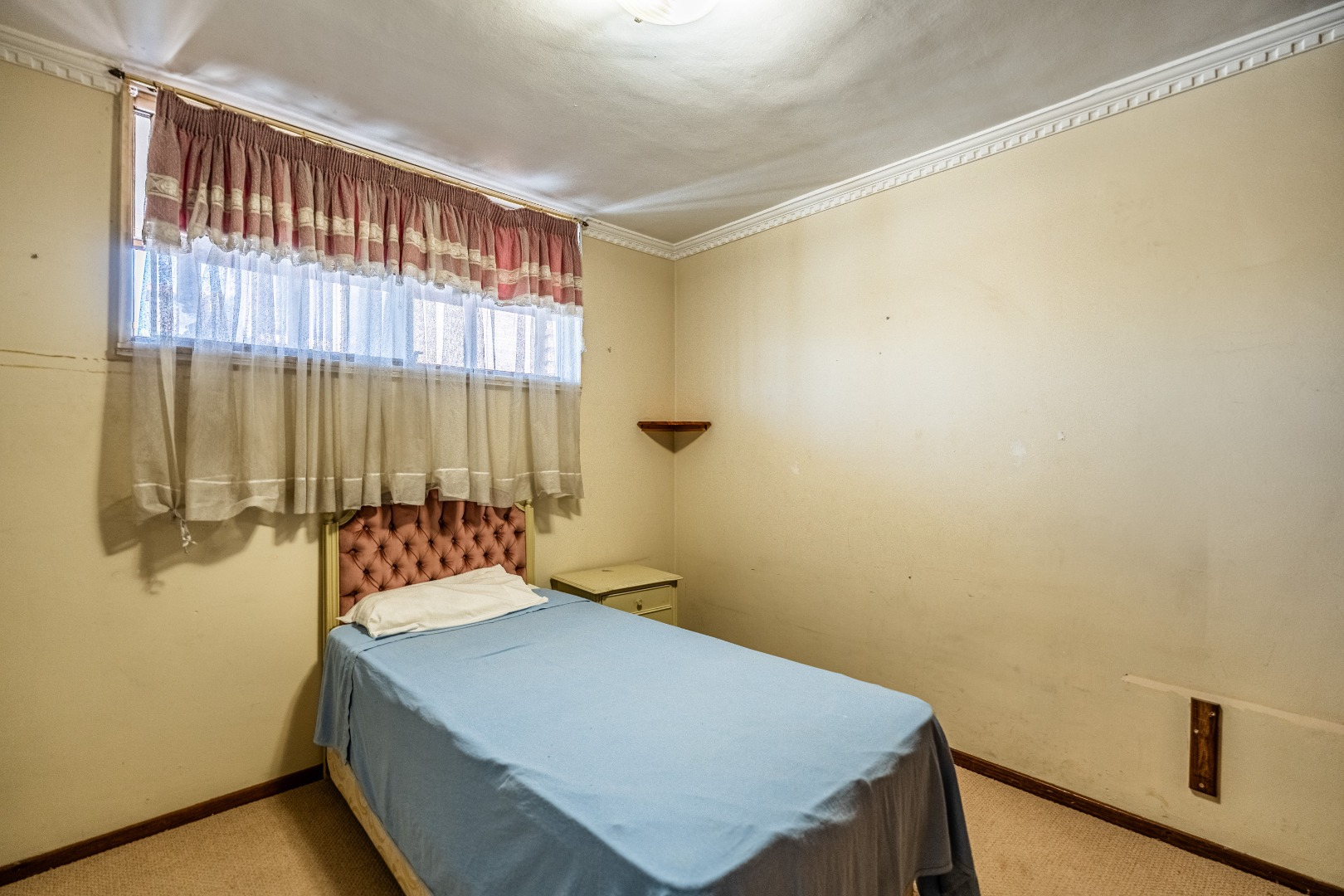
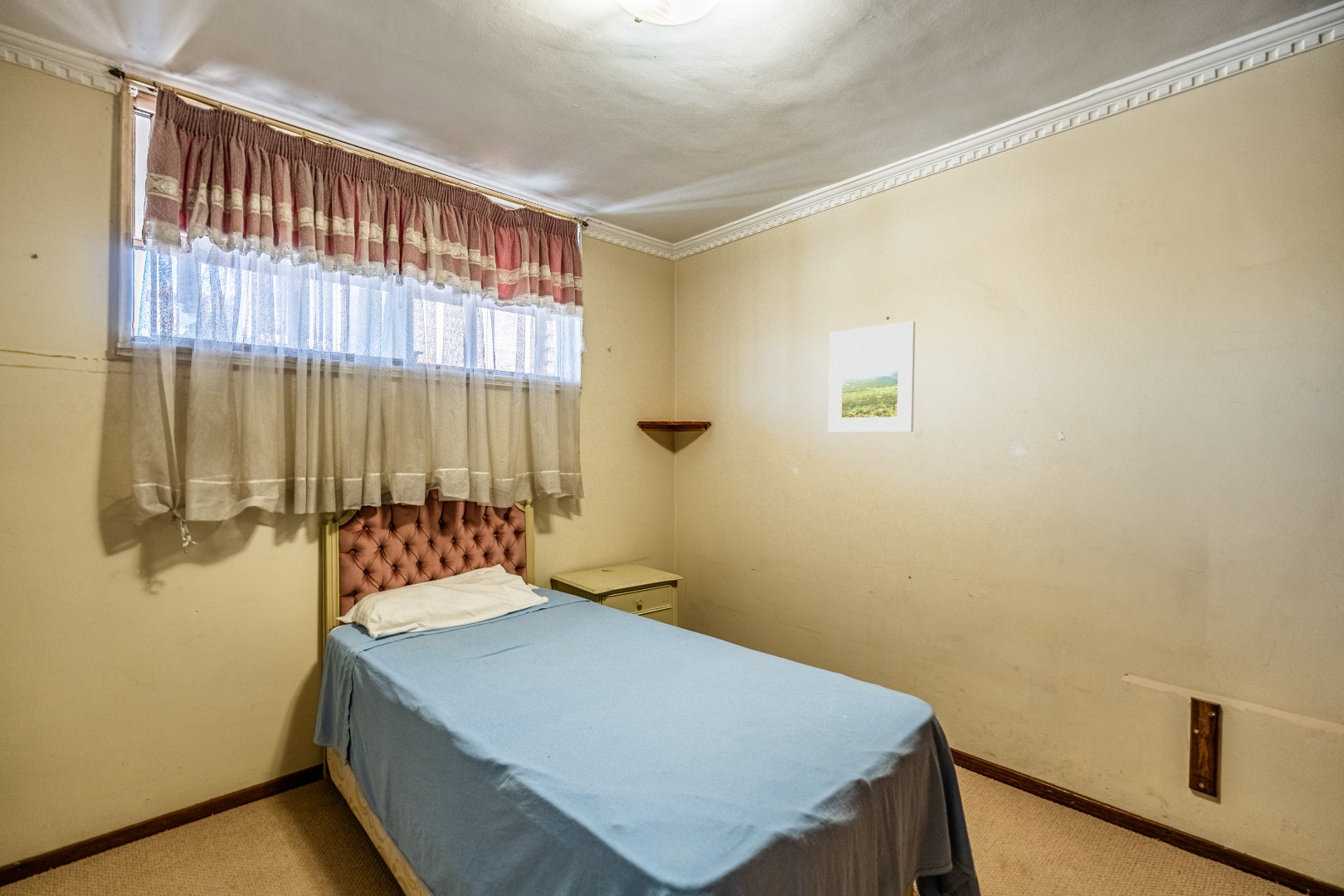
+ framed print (869, 379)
